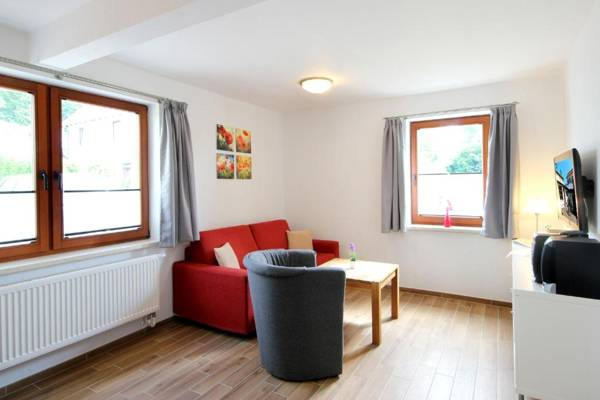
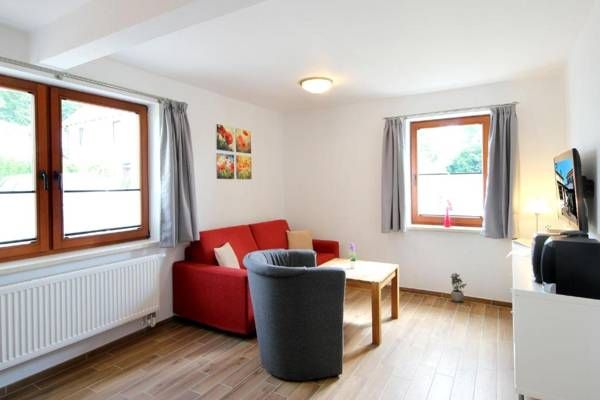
+ potted plant (459, 287)
